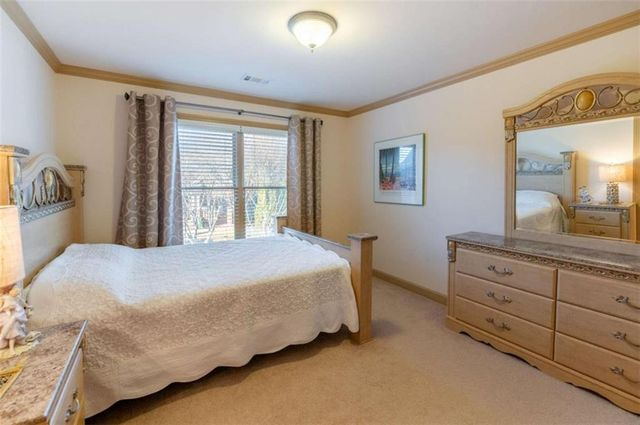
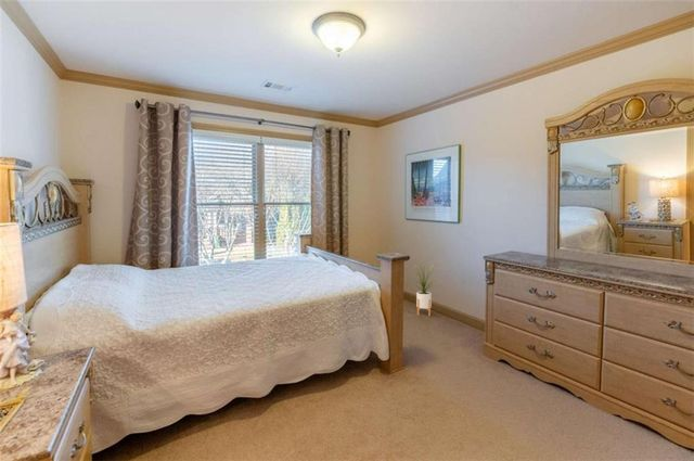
+ house plant (424, 285)
